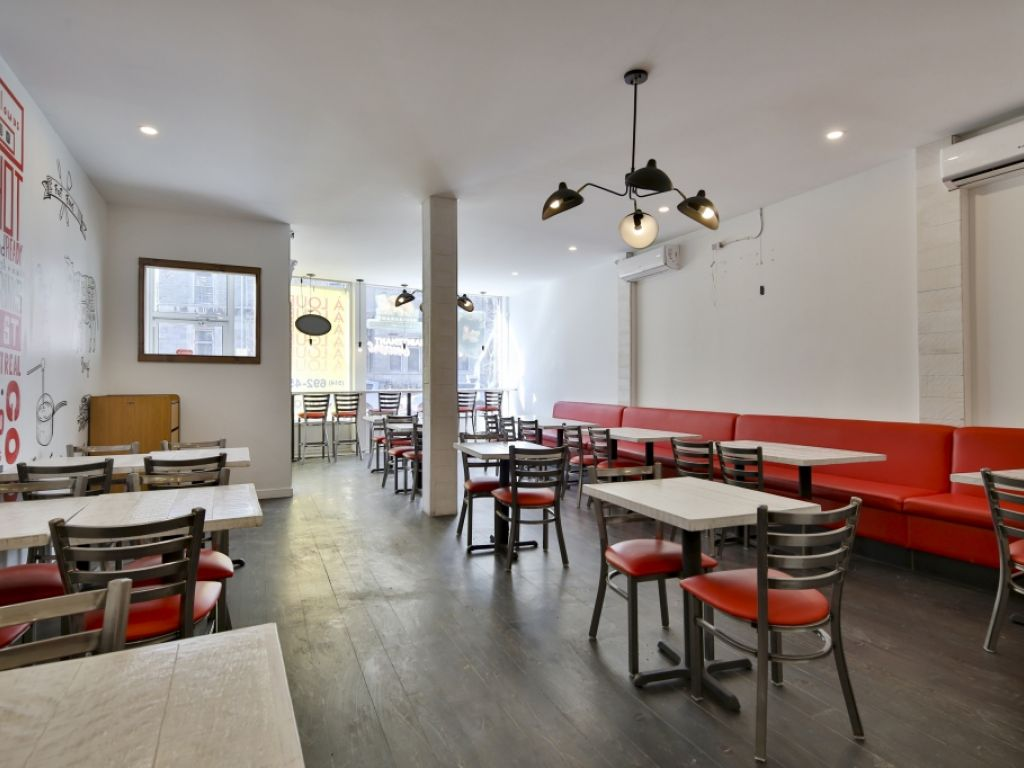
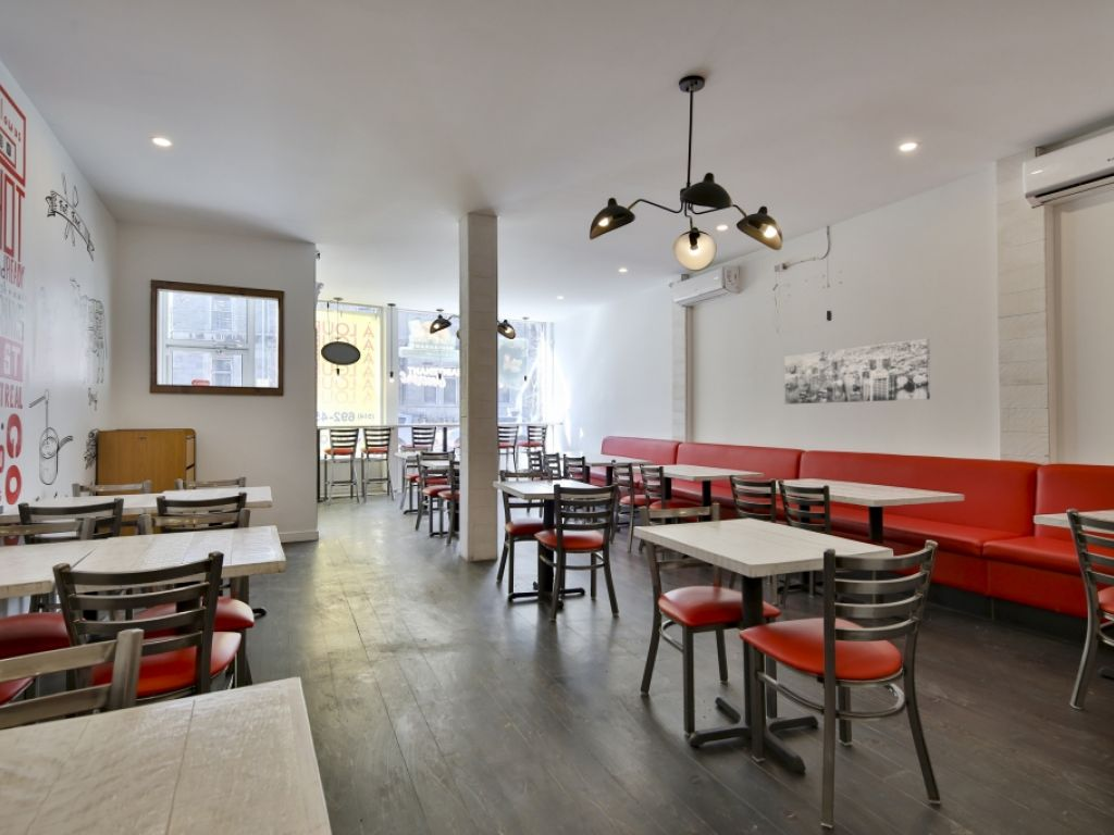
+ wall art (847, 375)
